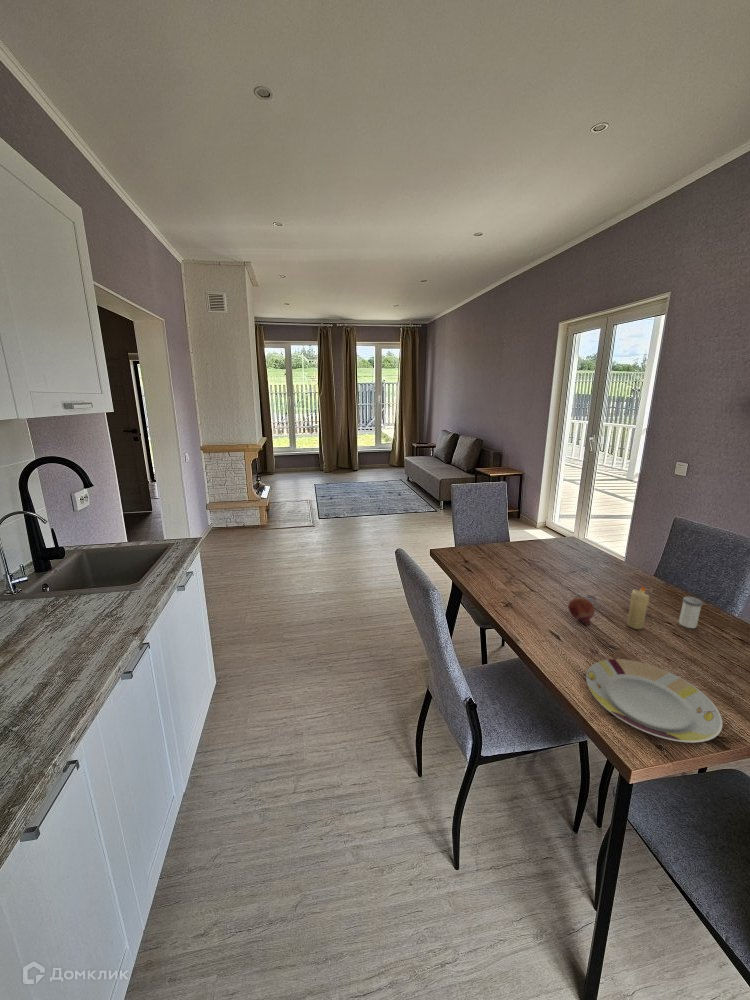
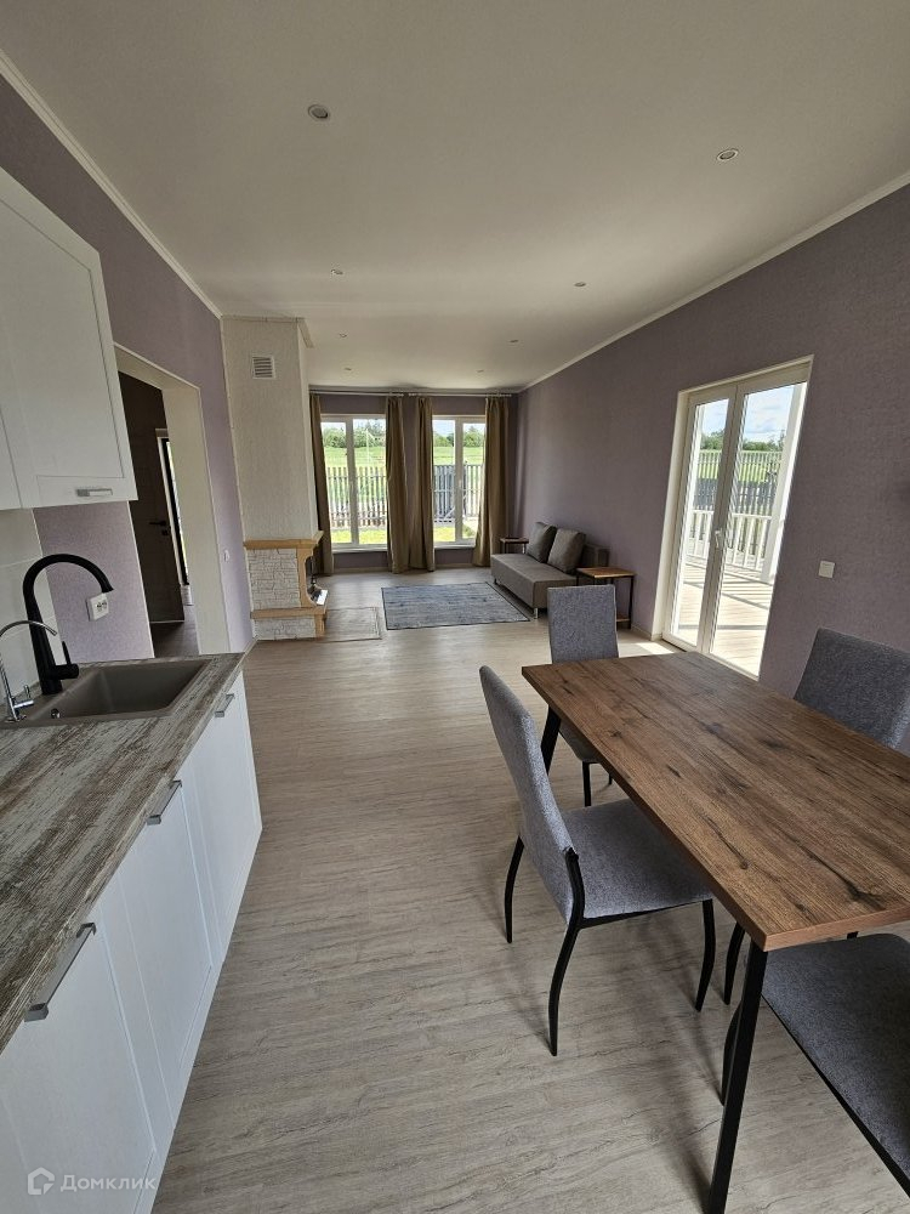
- candle (638, 605)
- fruit (582, 609)
- salt shaker (690, 612)
- plate (648, 698)
